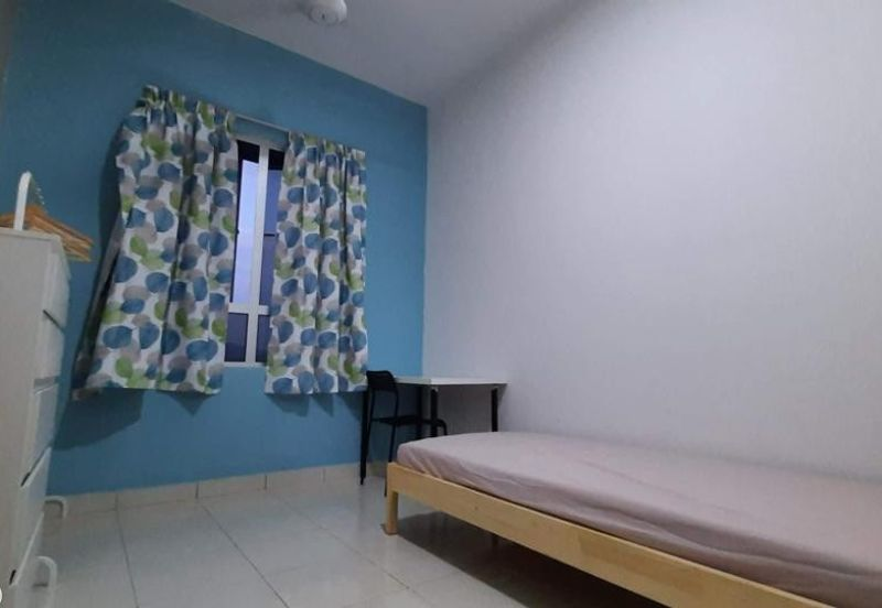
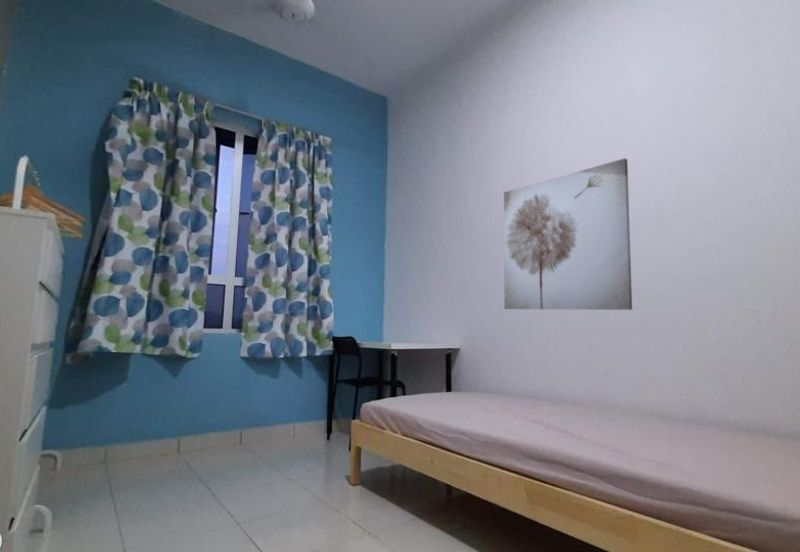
+ wall art (558, 242)
